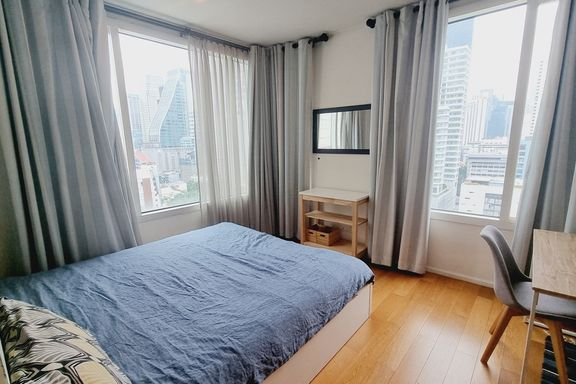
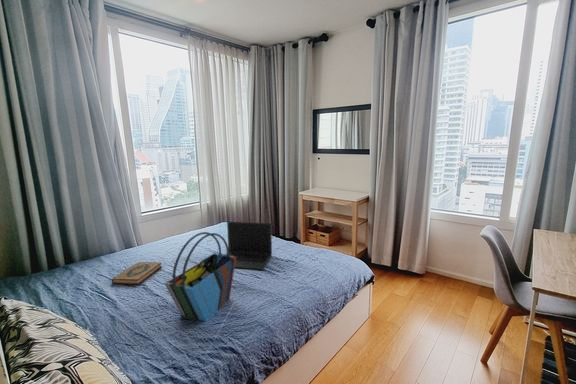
+ laptop (243, 244)
+ hardback book (138, 272)
+ tote bag (204, 271)
